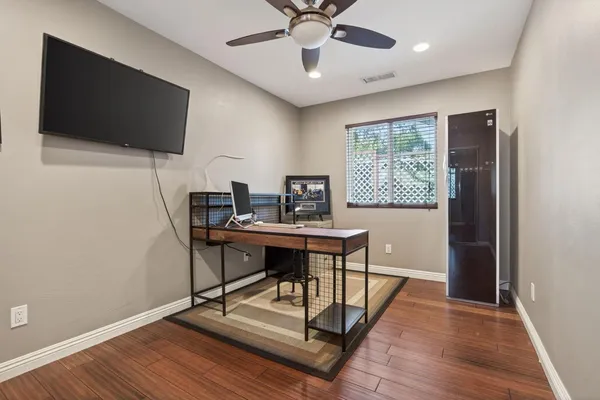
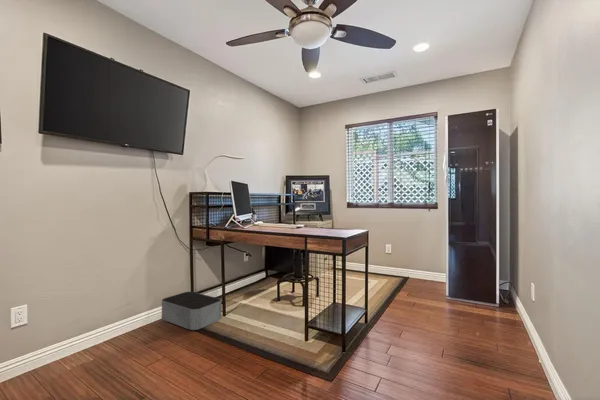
+ storage bin (191, 309)
